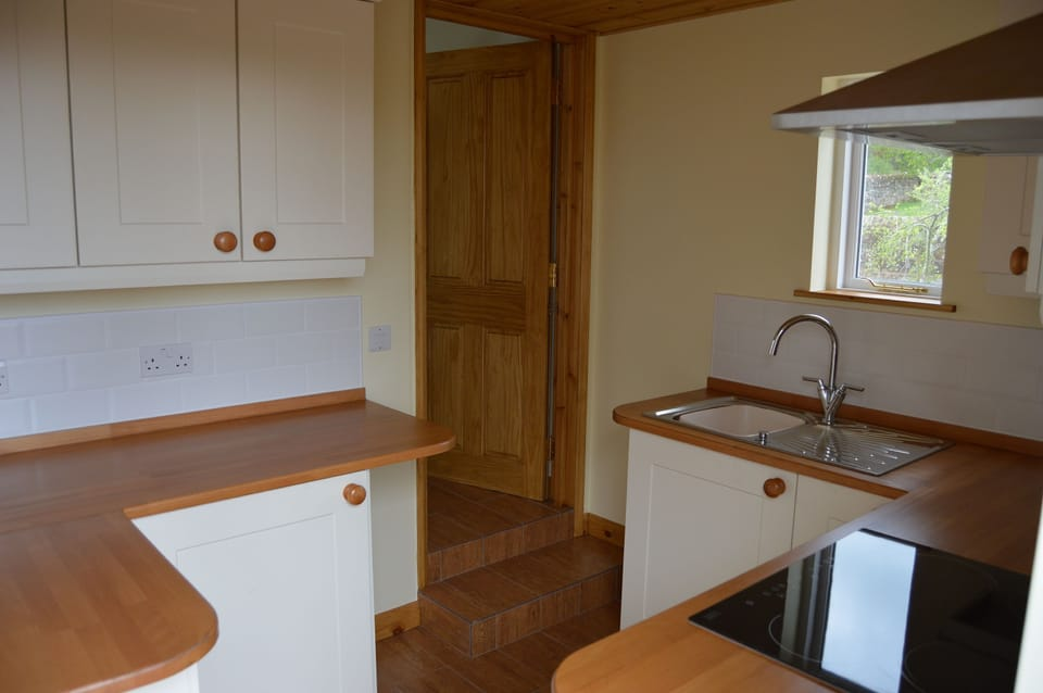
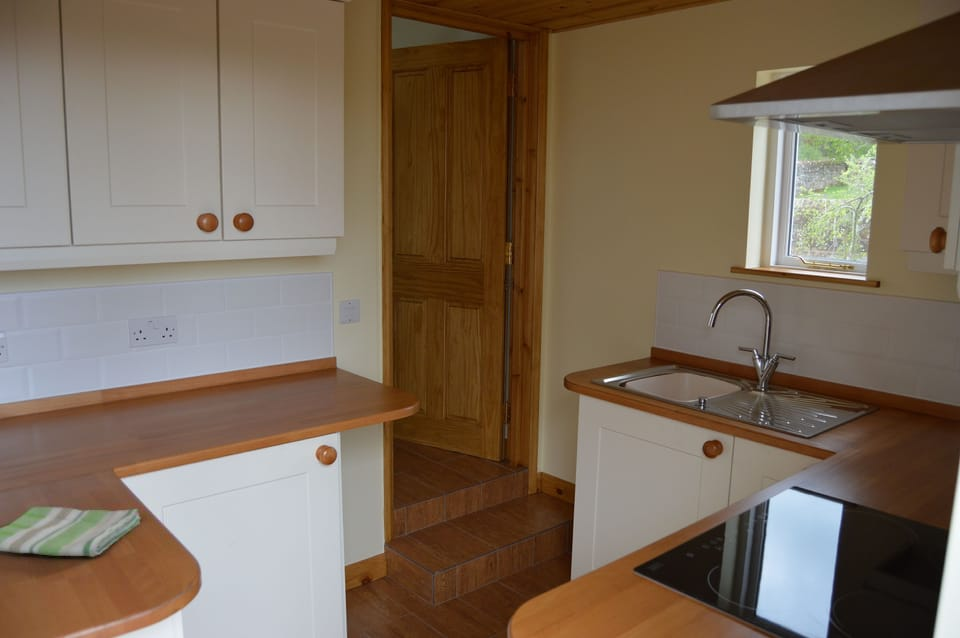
+ dish towel (62, 528)
